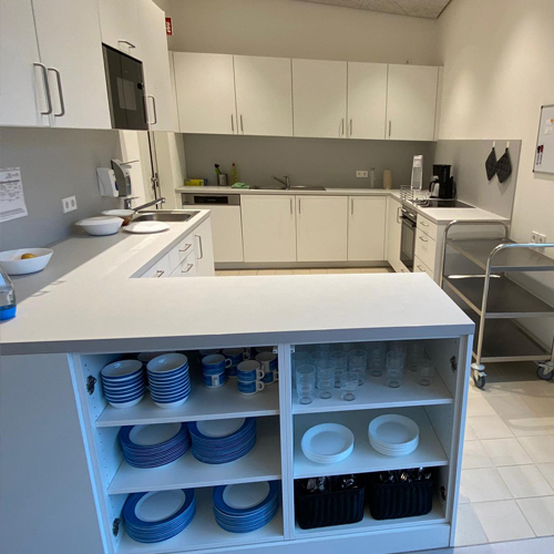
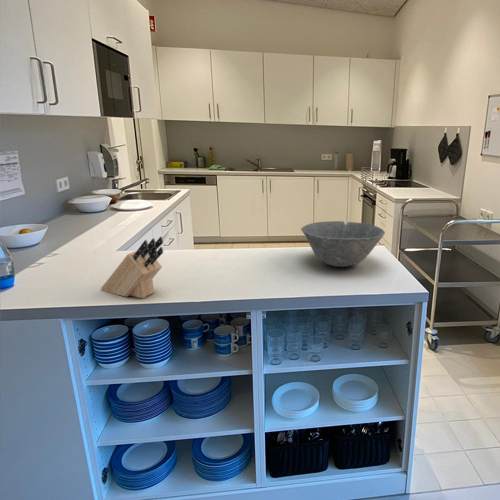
+ knife block (133, 264)
+ bowl (341, 247)
